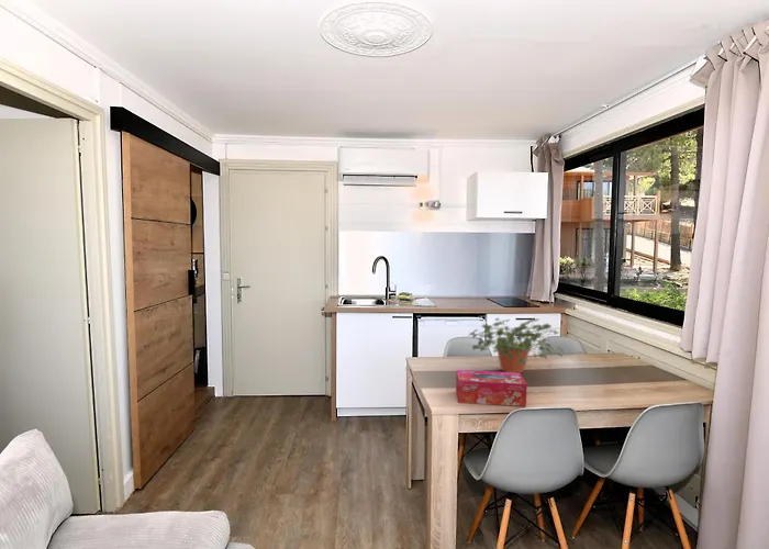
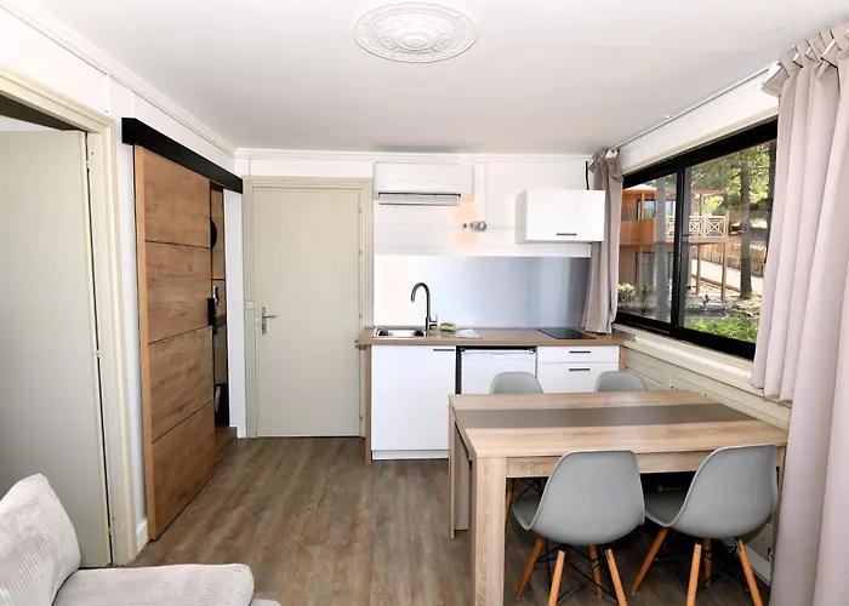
- potted plant (516, 347)
- tissue box (489, 386)
